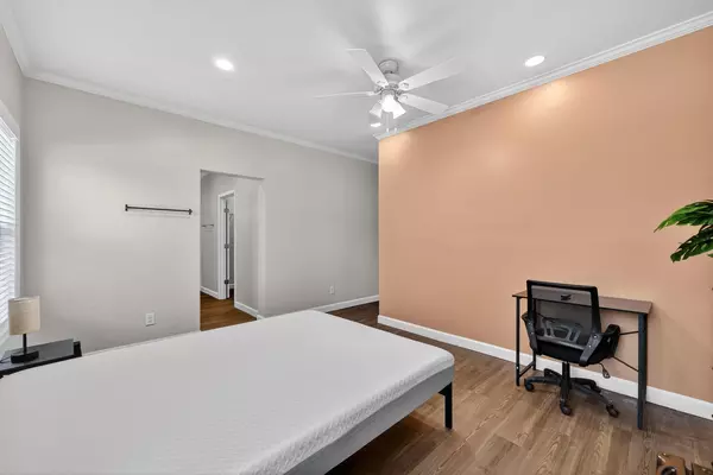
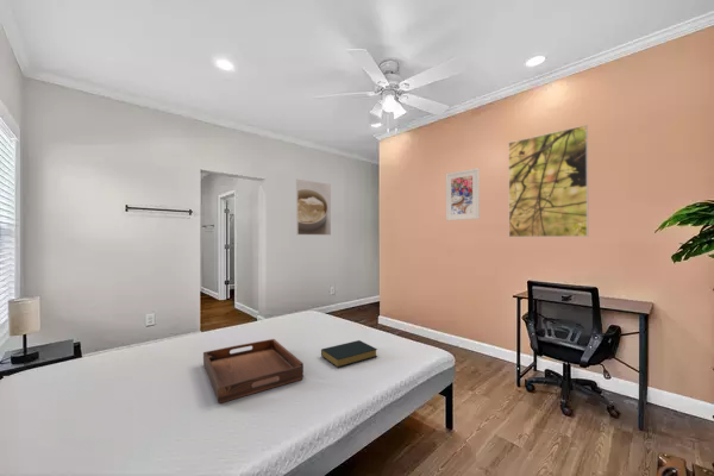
+ hardback book (349, 352)
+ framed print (462, 195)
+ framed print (314, 208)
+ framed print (545, 186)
+ serving tray (251, 364)
